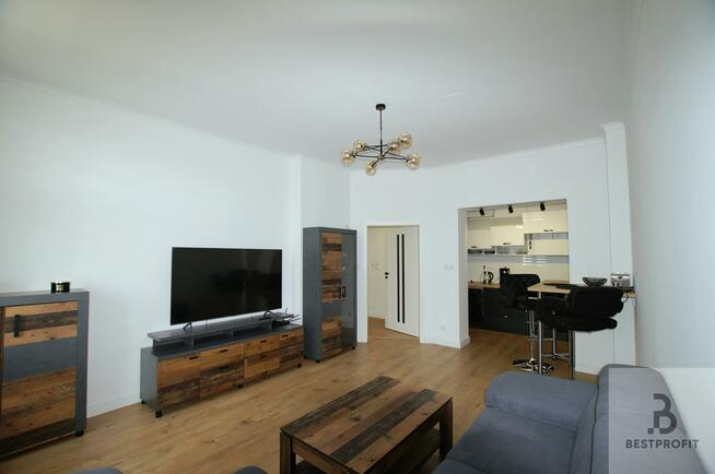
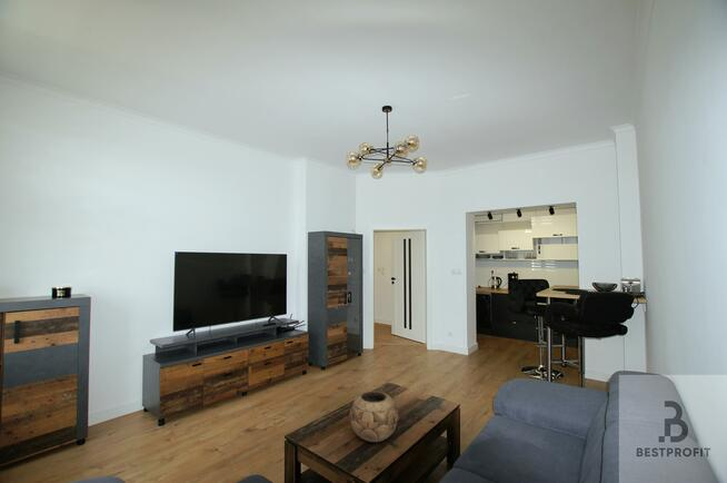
+ decorative bowl (374, 415)
